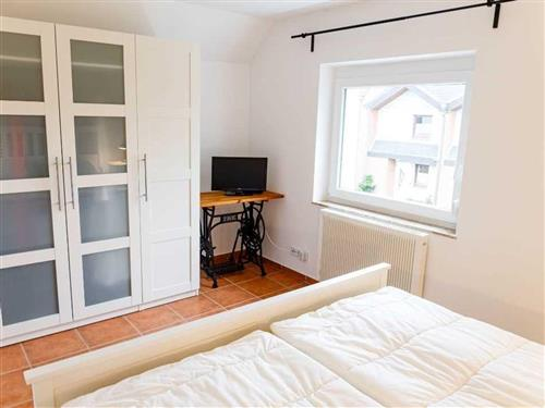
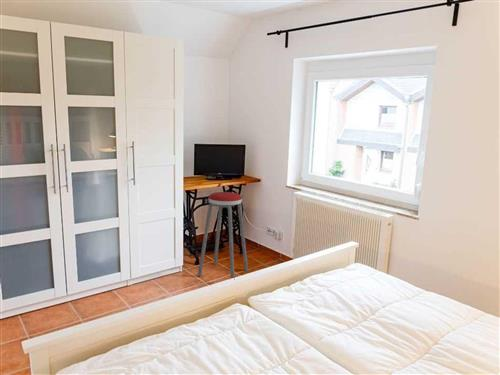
+ music stool (219, 234)
